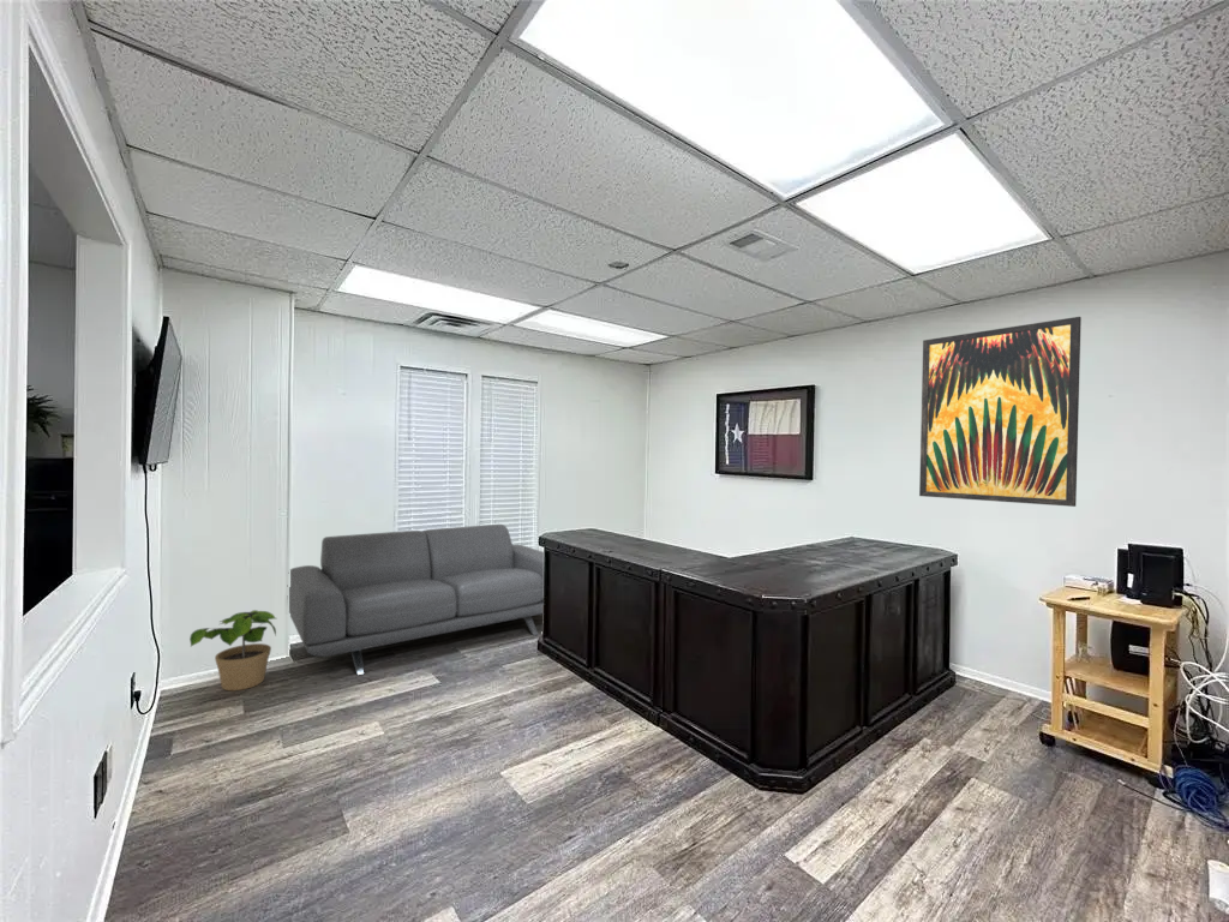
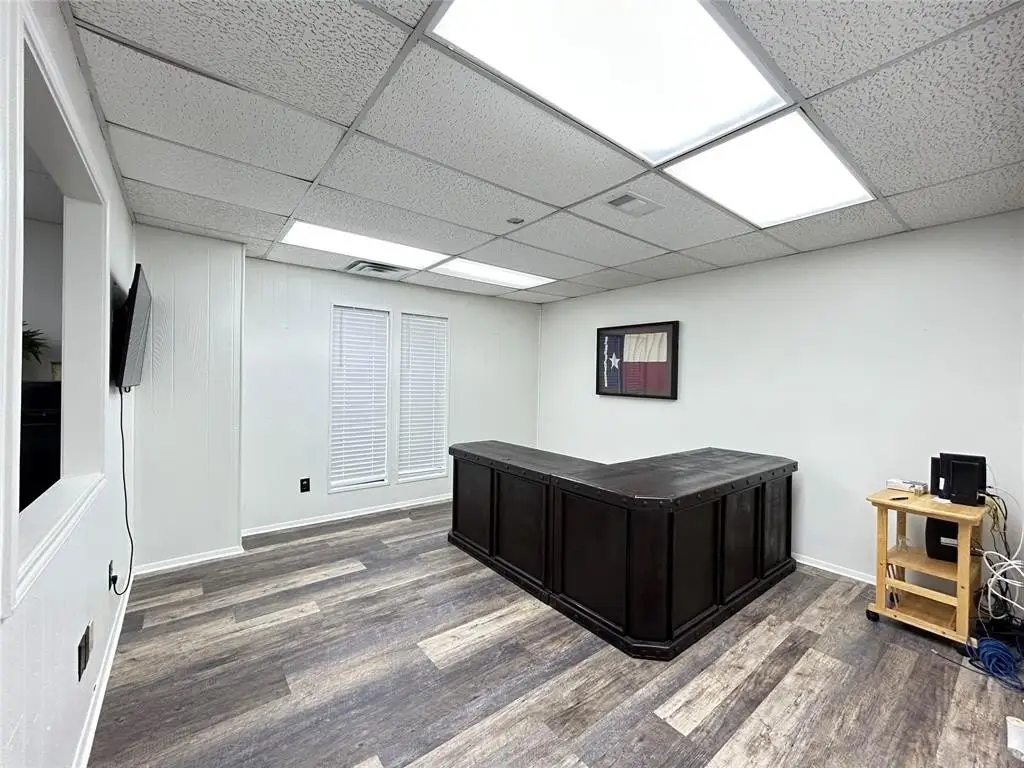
- sofa (437, 585)
- wall art (991, 415)
- potted plant (236, 649)
